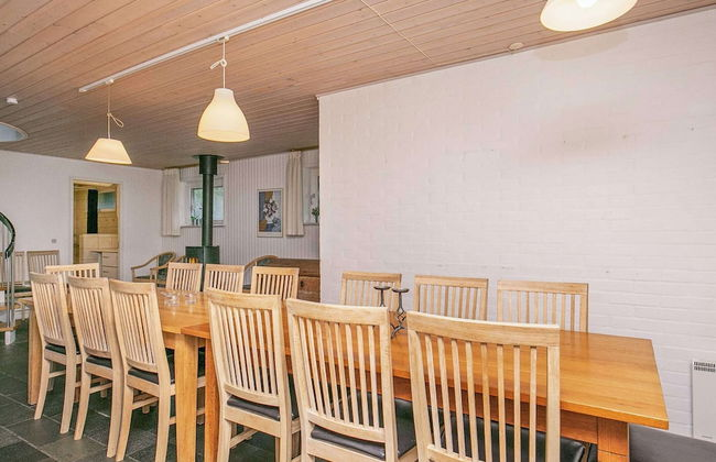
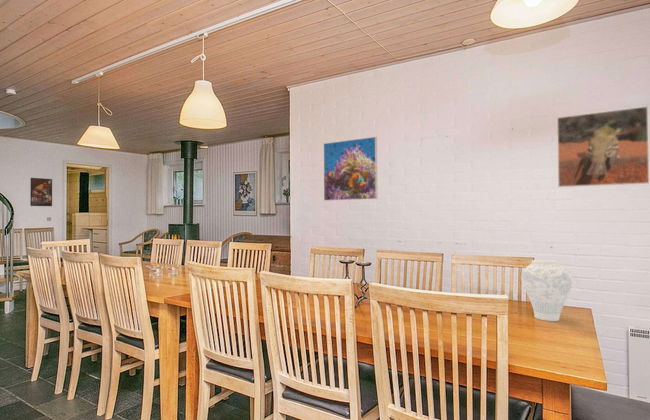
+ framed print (600, 148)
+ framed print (349, 170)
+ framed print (41, 192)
+ vase (546, 289)
